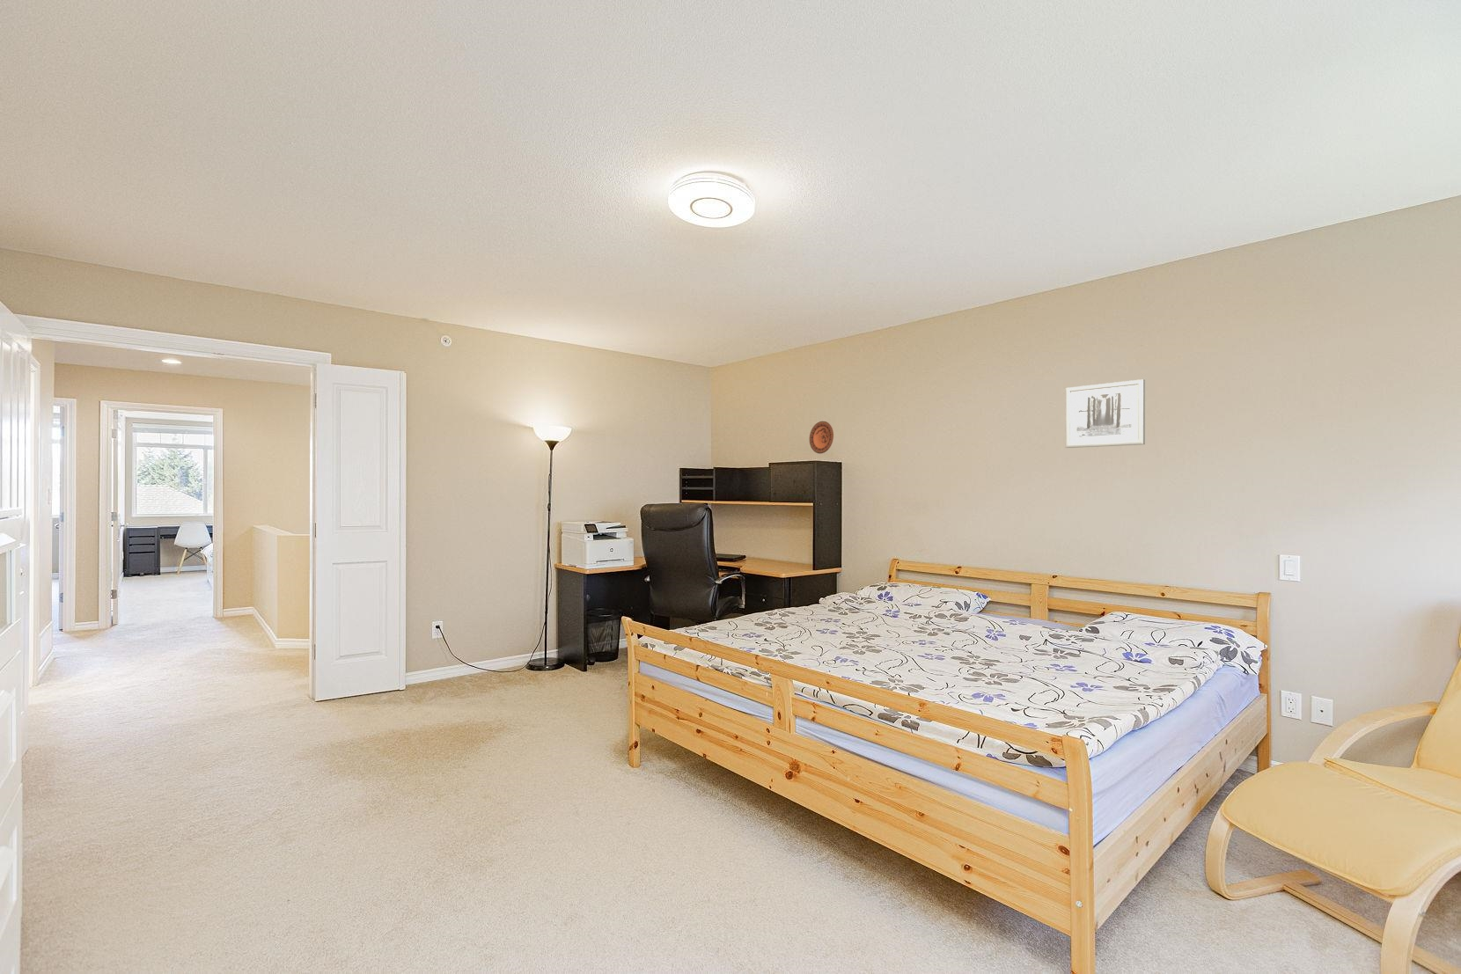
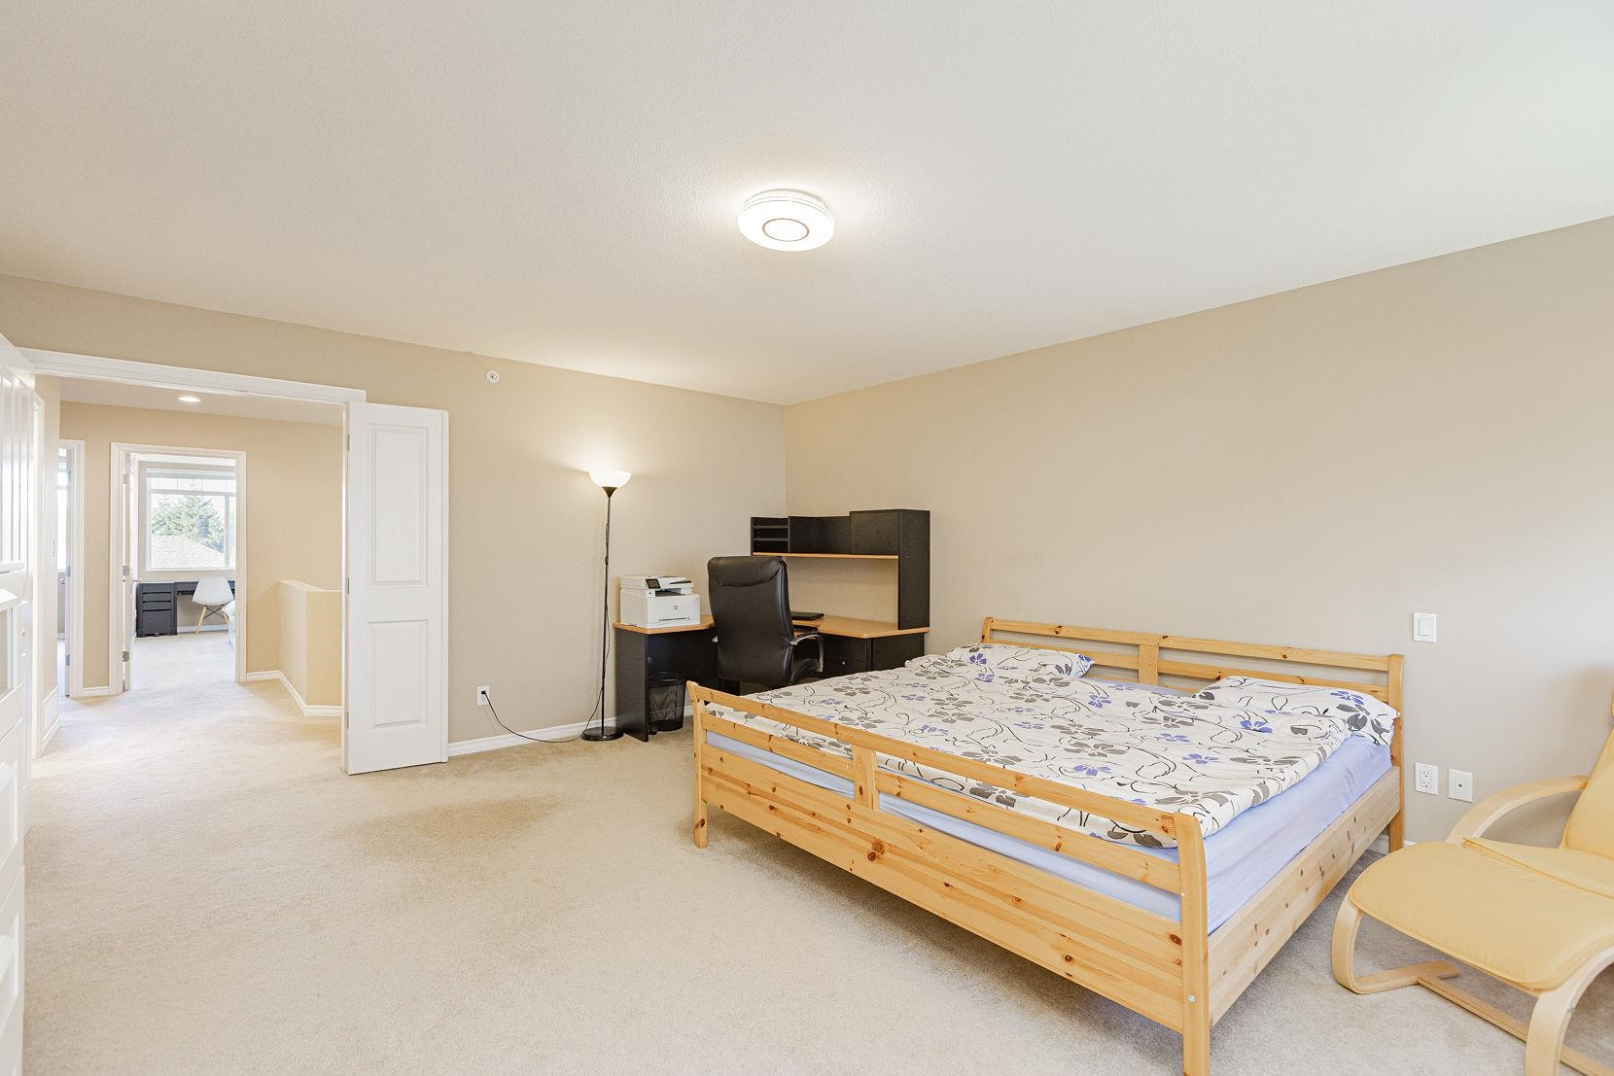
- wall art (1102, 414)
- decorative plate (821, 437)
